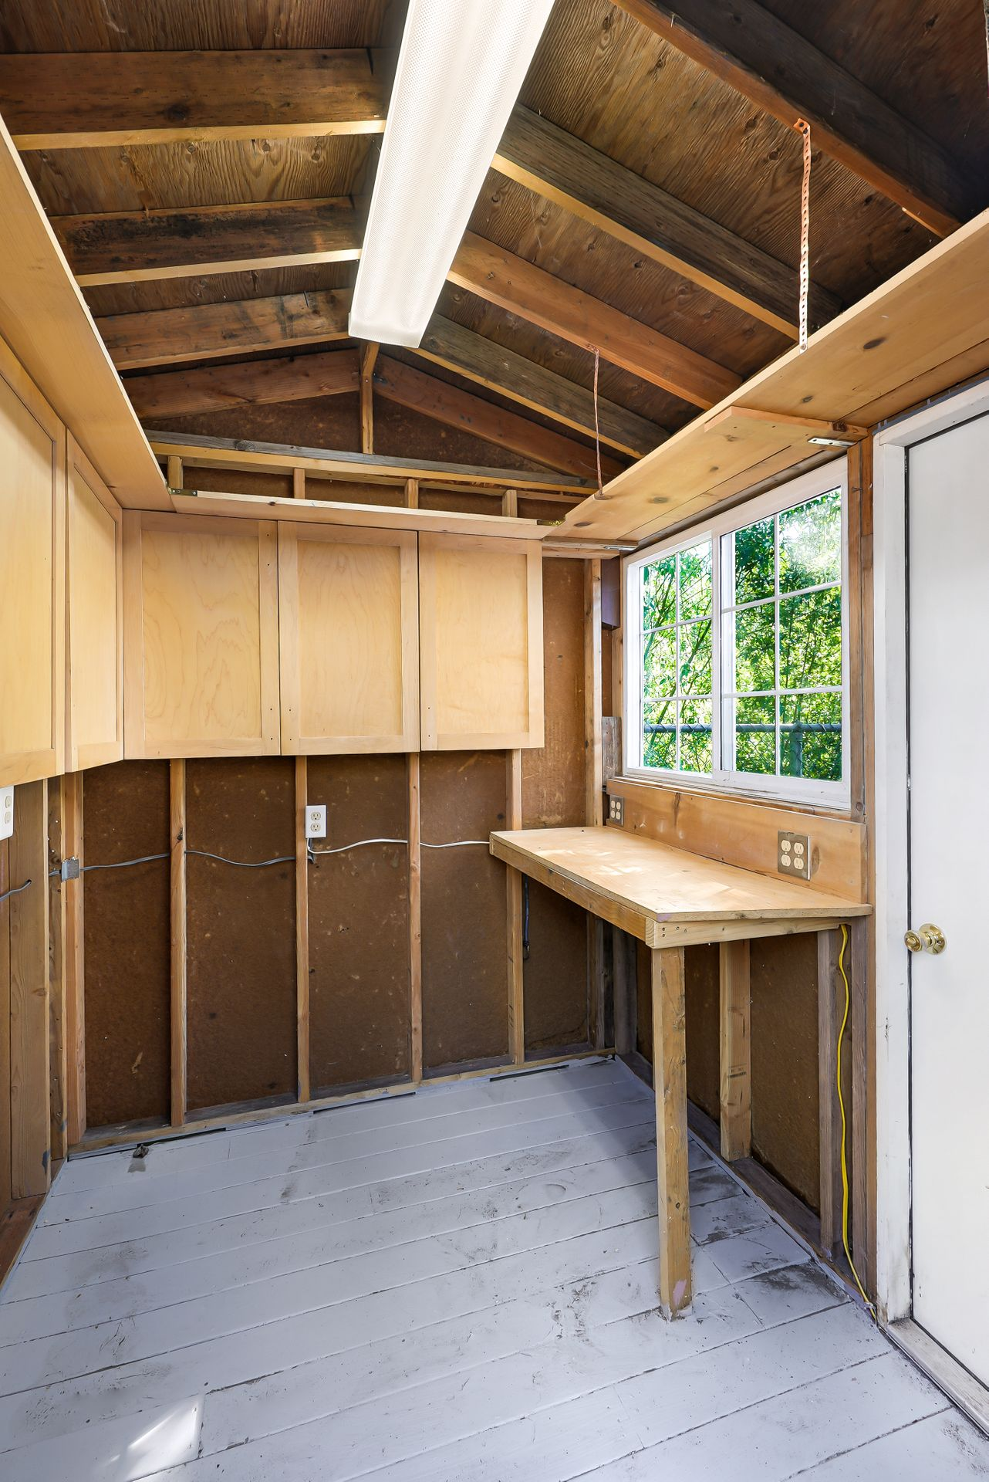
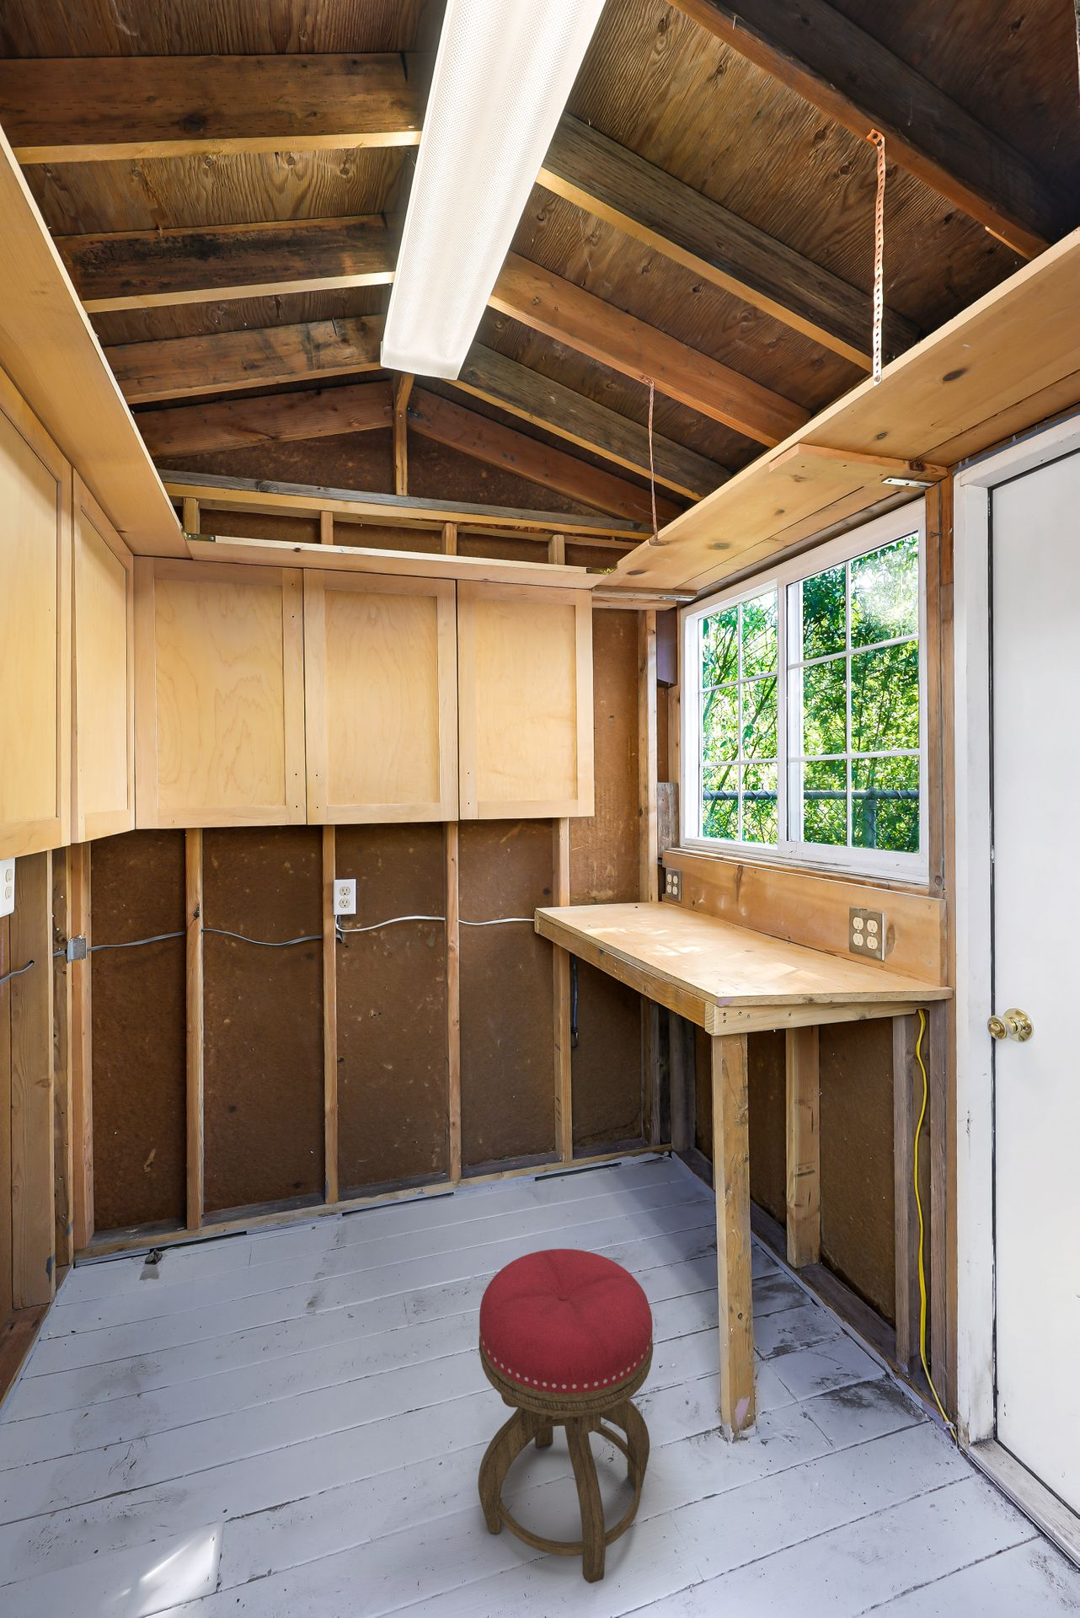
+ stool (565, 1395)
